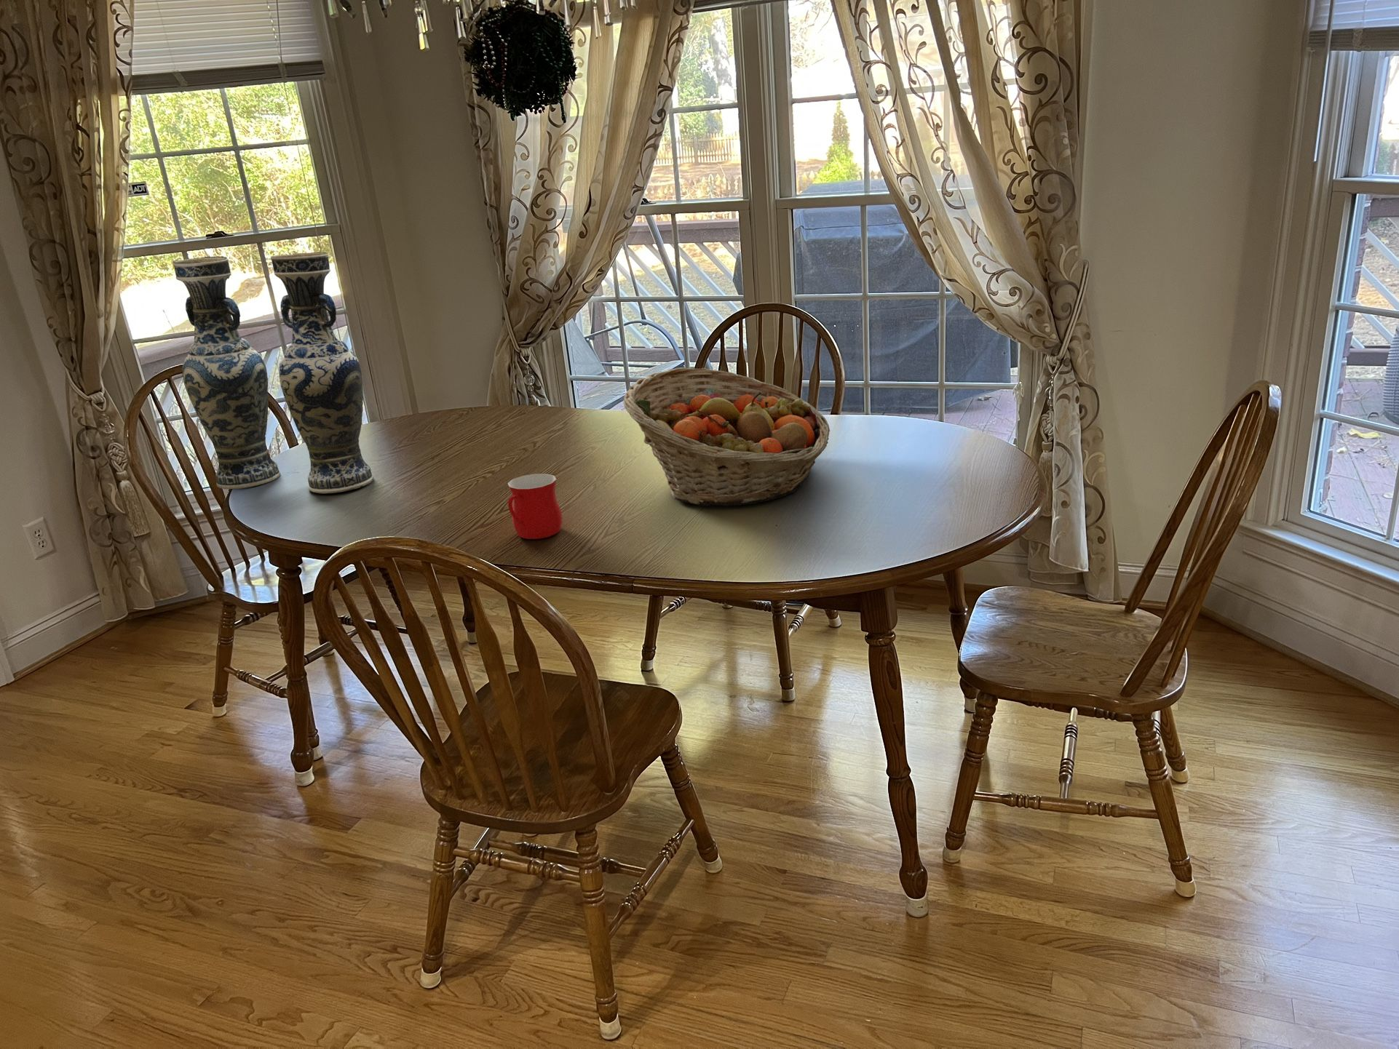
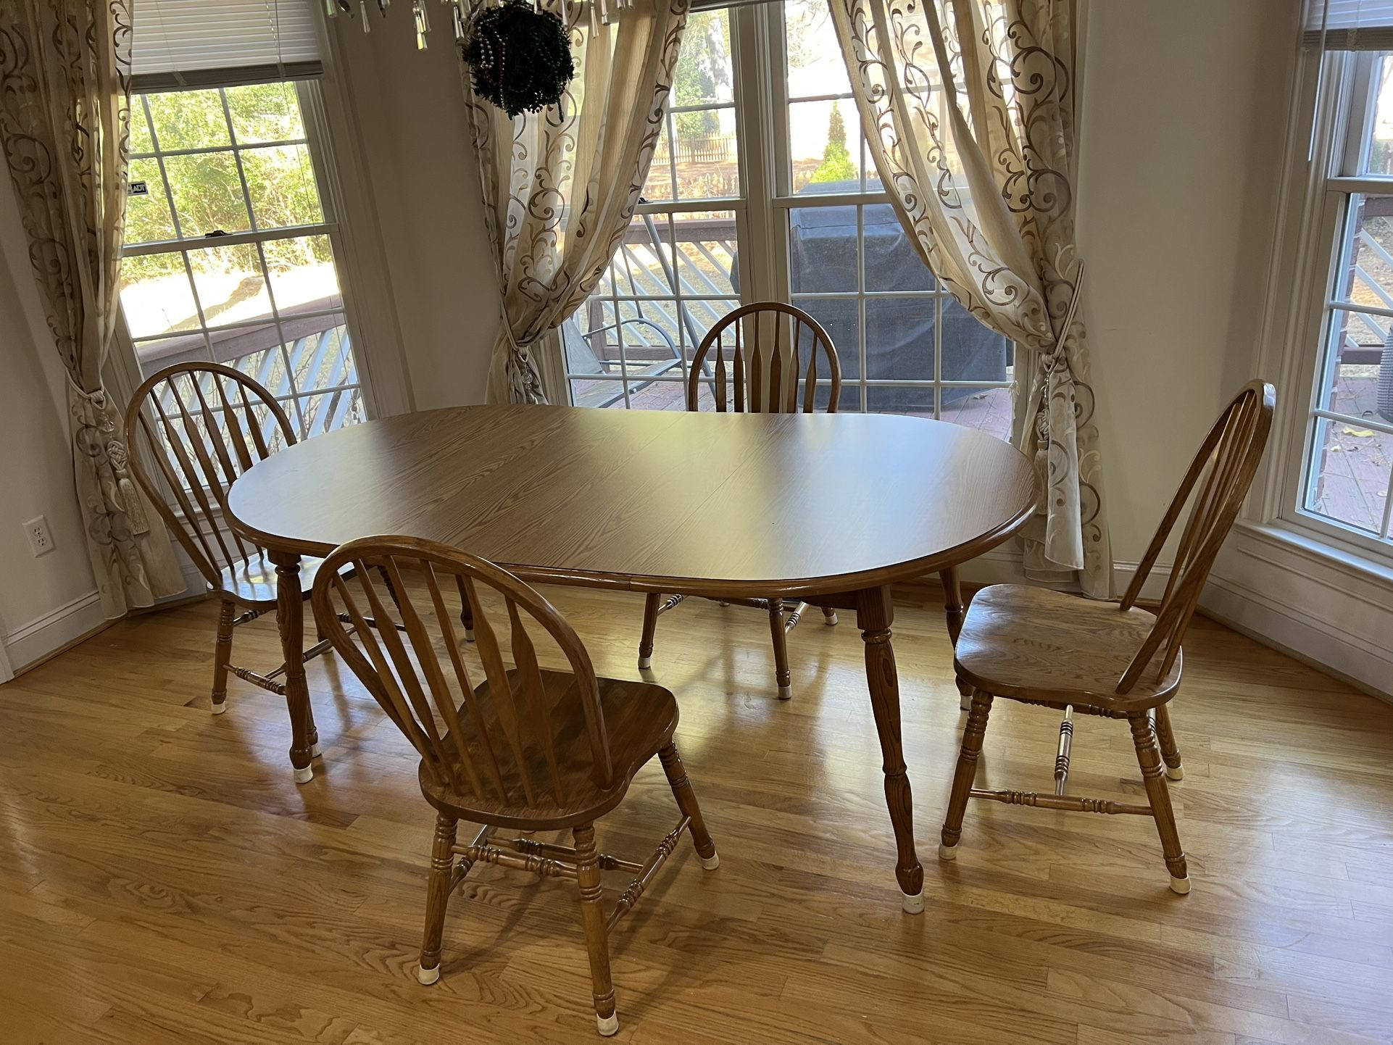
- fruit basket (730, 430)
- mug (531, 508)
- vase (267, 372)
